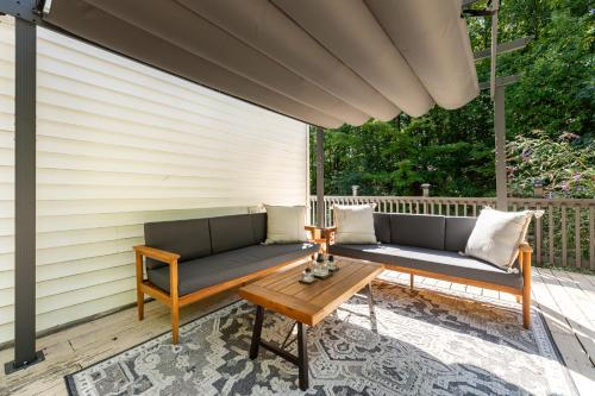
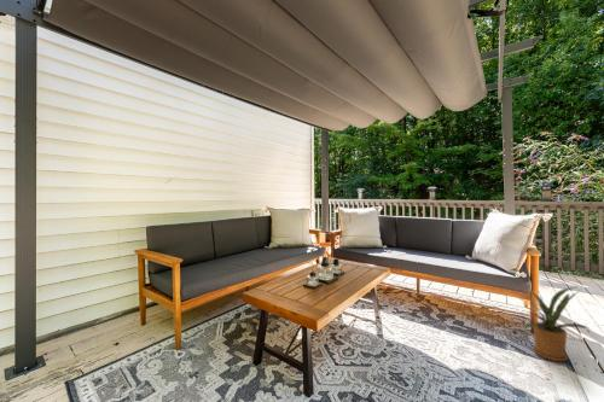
+ house plant (546, 317)
